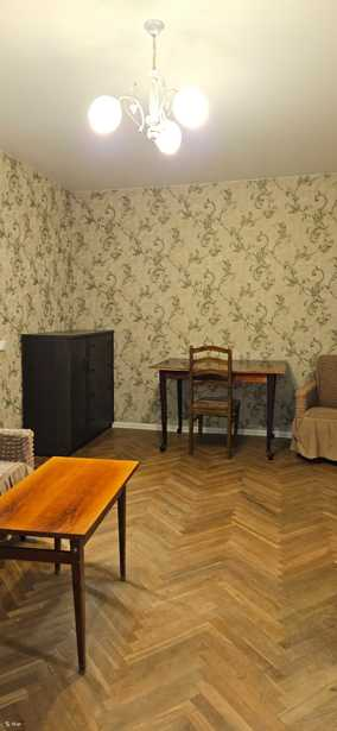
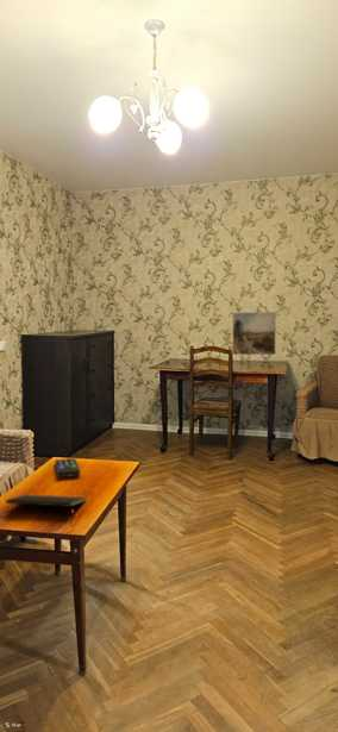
+ notepad (48, 500)
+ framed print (254, 333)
+ remote control (67, 467)
